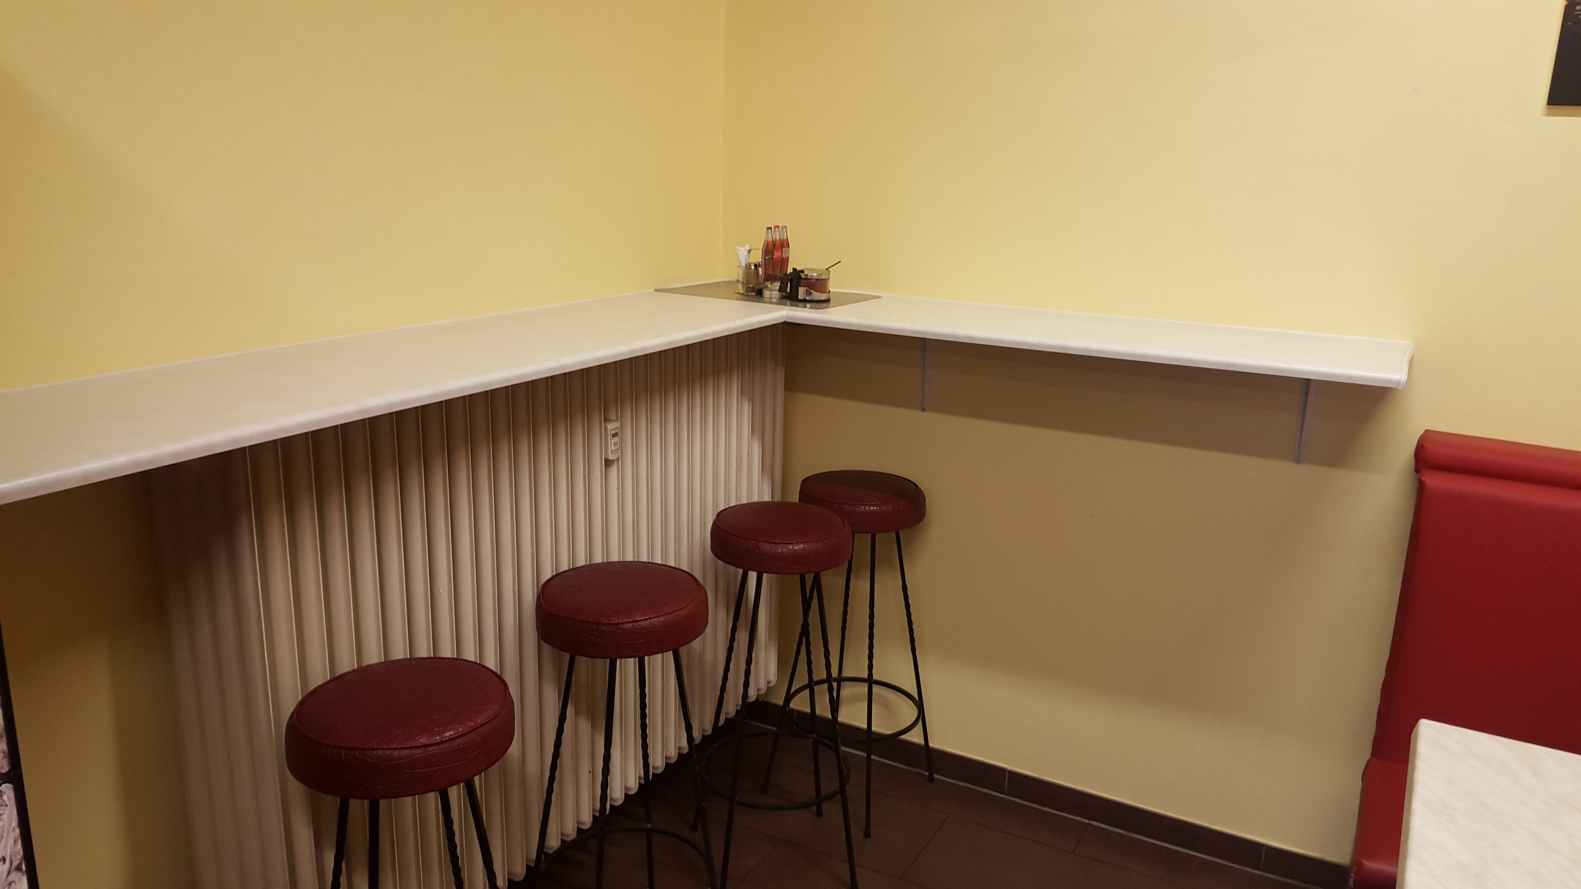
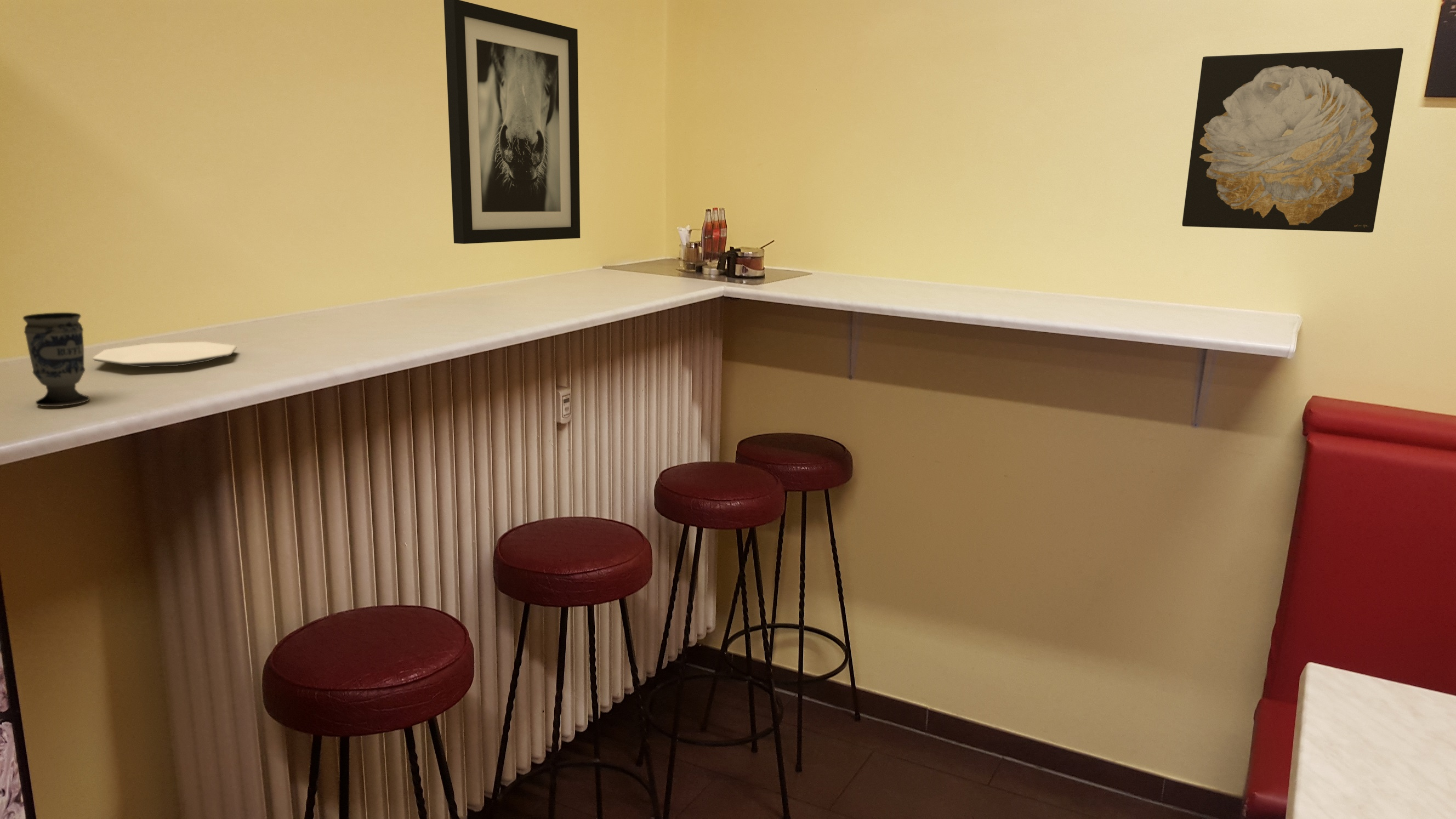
+ plate (168, 355)
+ wall art (1286, 143)
+ cup (58, 359)
+ wall art (519, 130)
